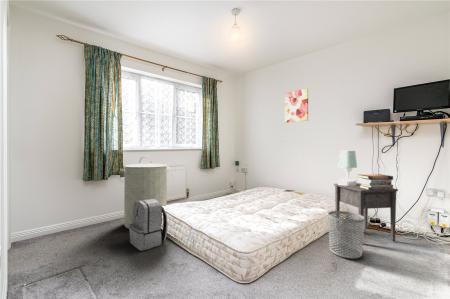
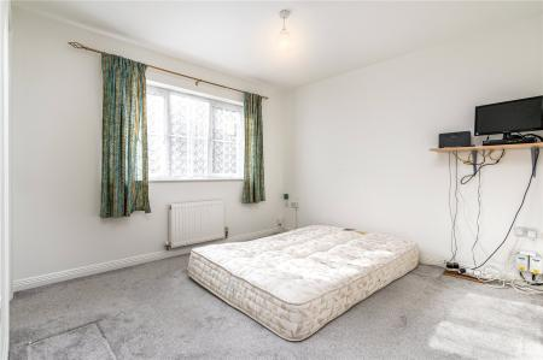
- book stack (374, 181)
- wall art (296, 106)
- backpack (149, 221)
- waste bin (345, 233)
- nightstand (363, 210)
- laundry hamper (146, 189)
- table lamp (347, 167)
